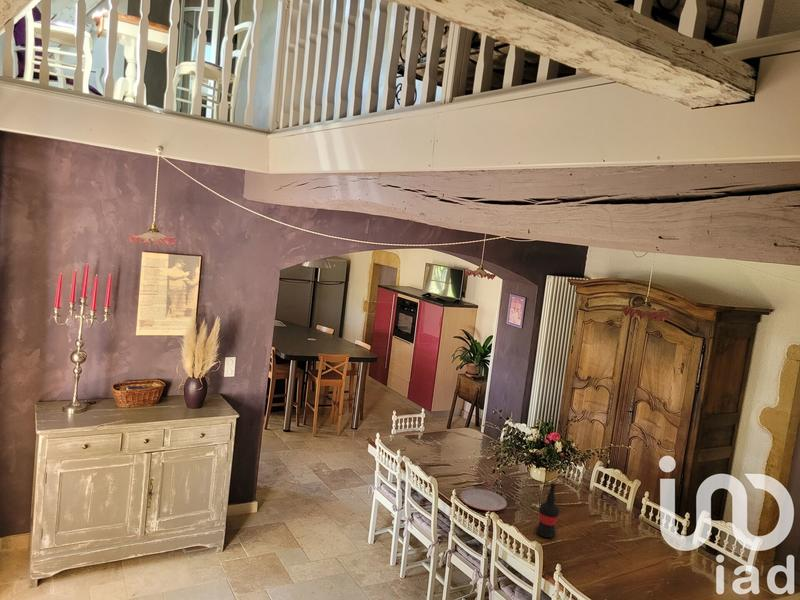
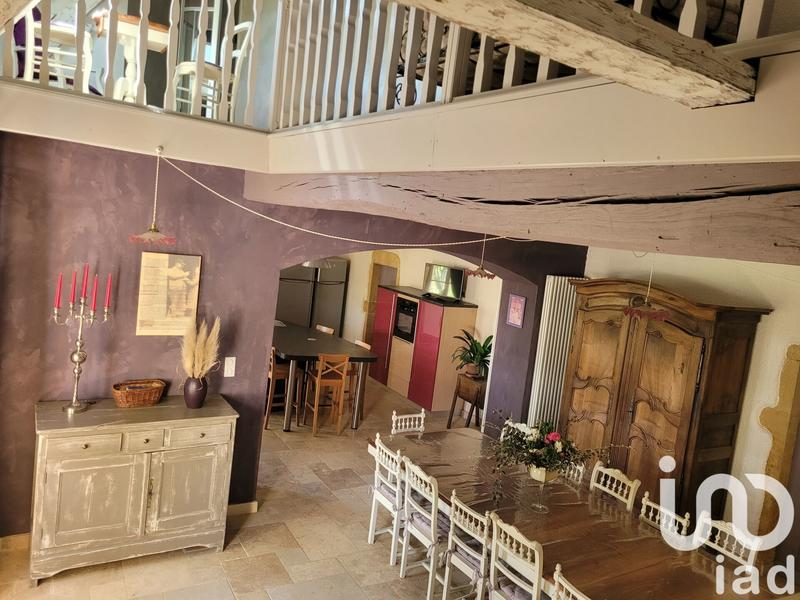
- plate (482, 500)
- wine bottle (549, 507)
